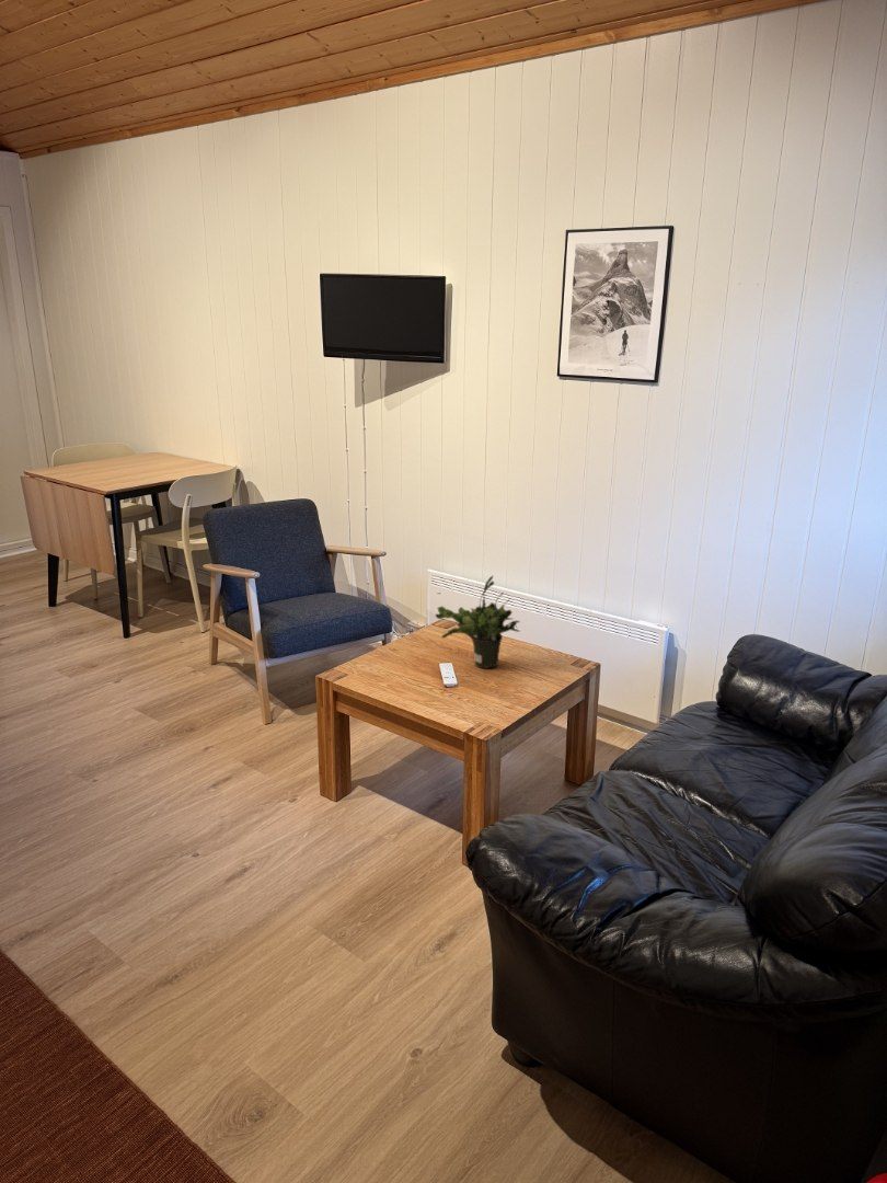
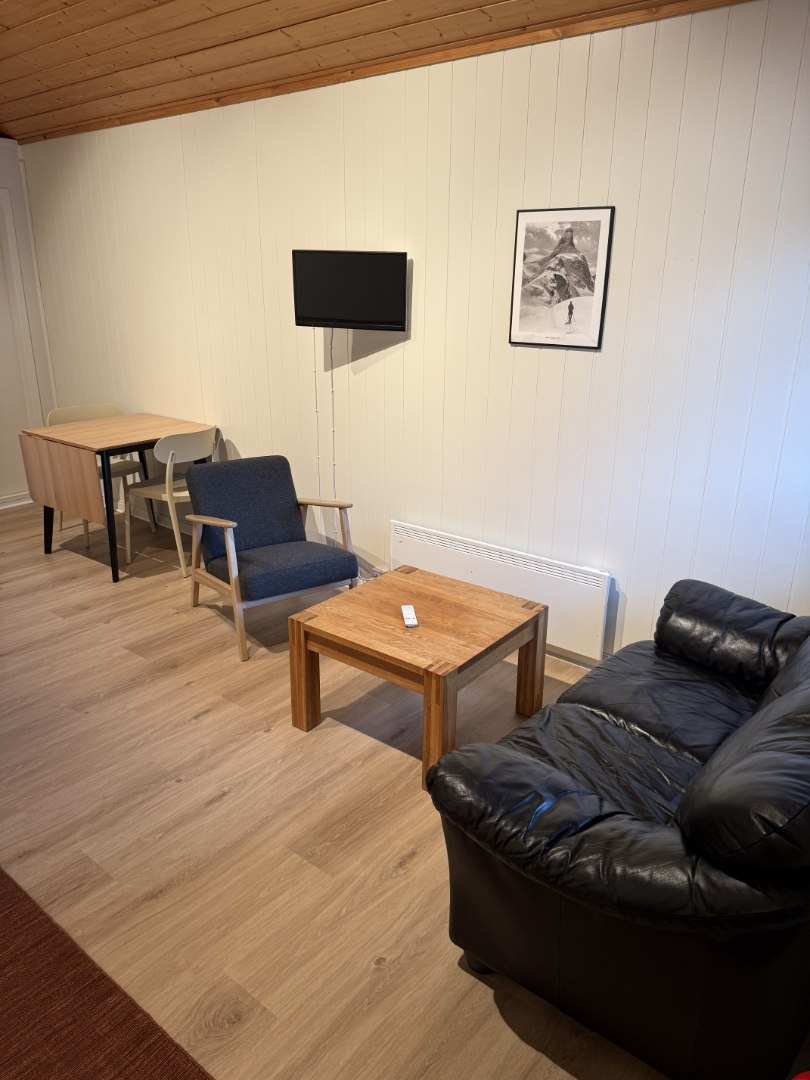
- potted plant (477, 622)
